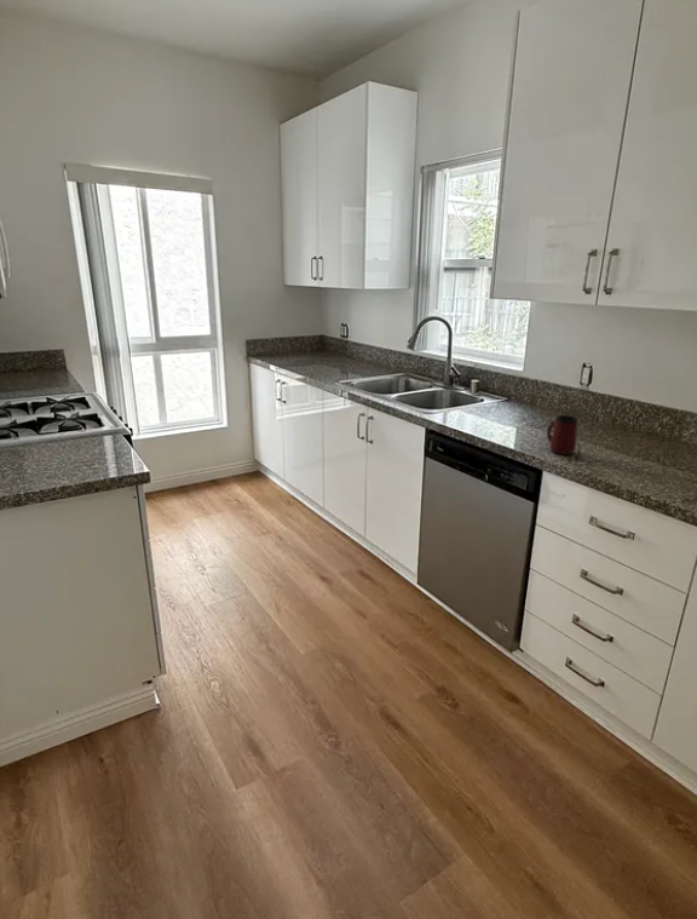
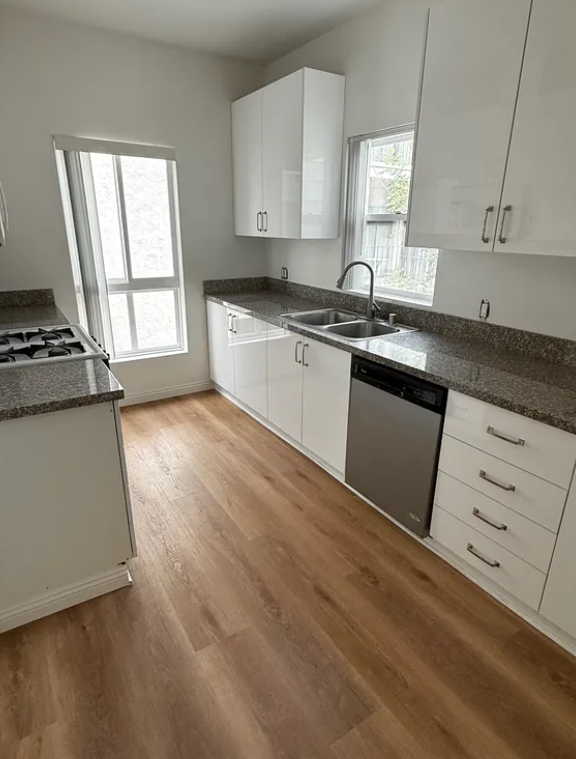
- mug (560, 433)
